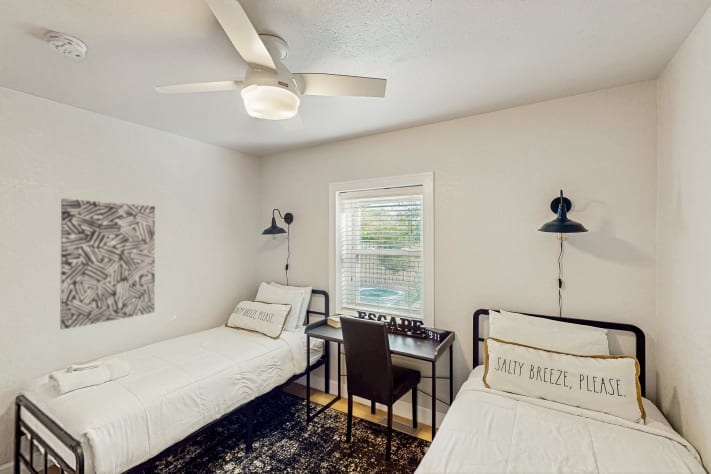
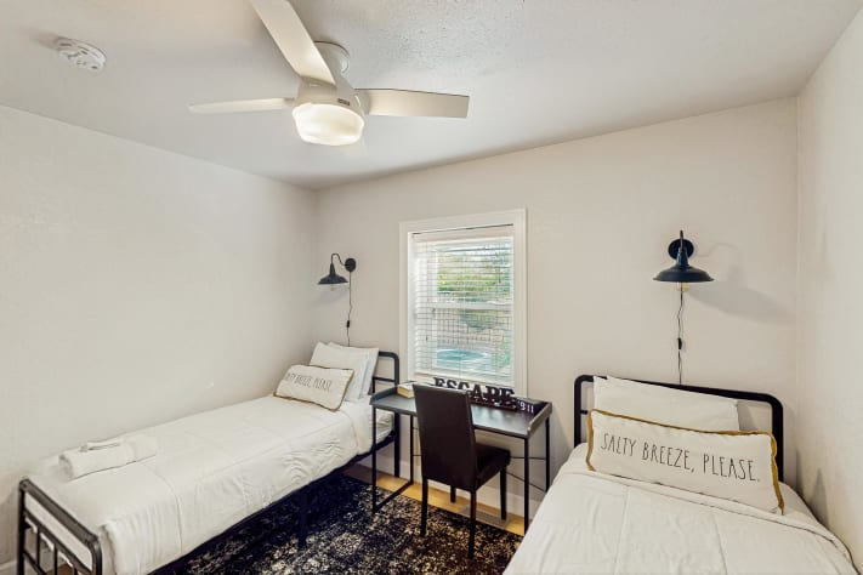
- wall art (112, 261)
